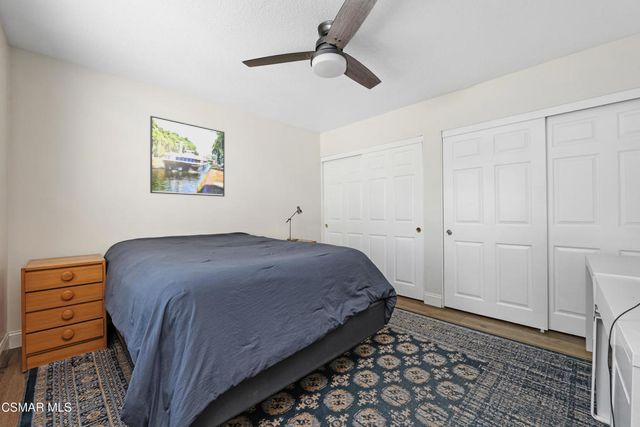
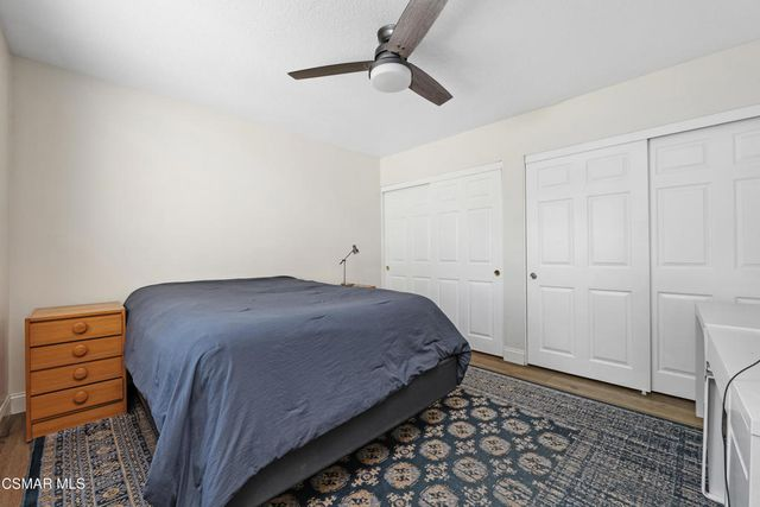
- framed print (190, 159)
